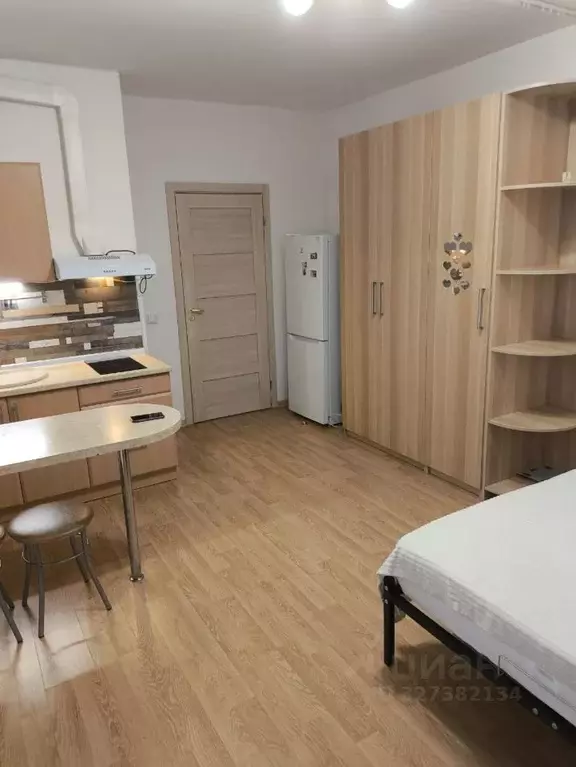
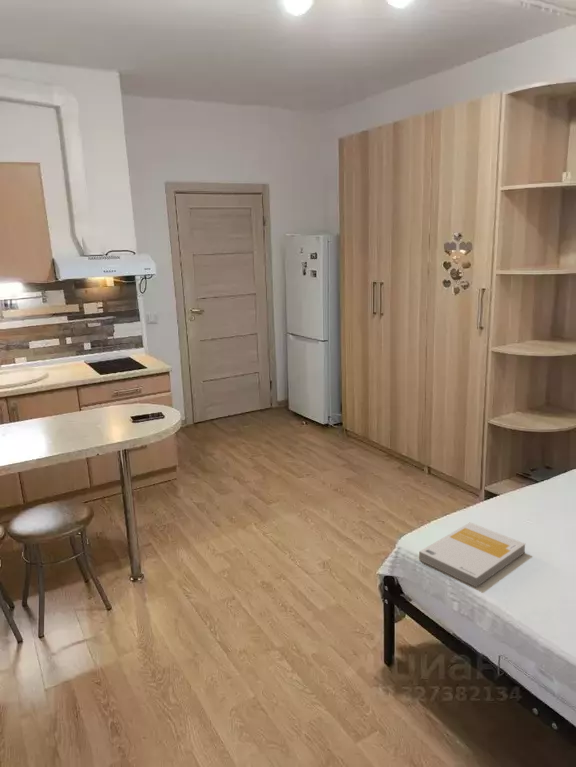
+ book (472, 551)
